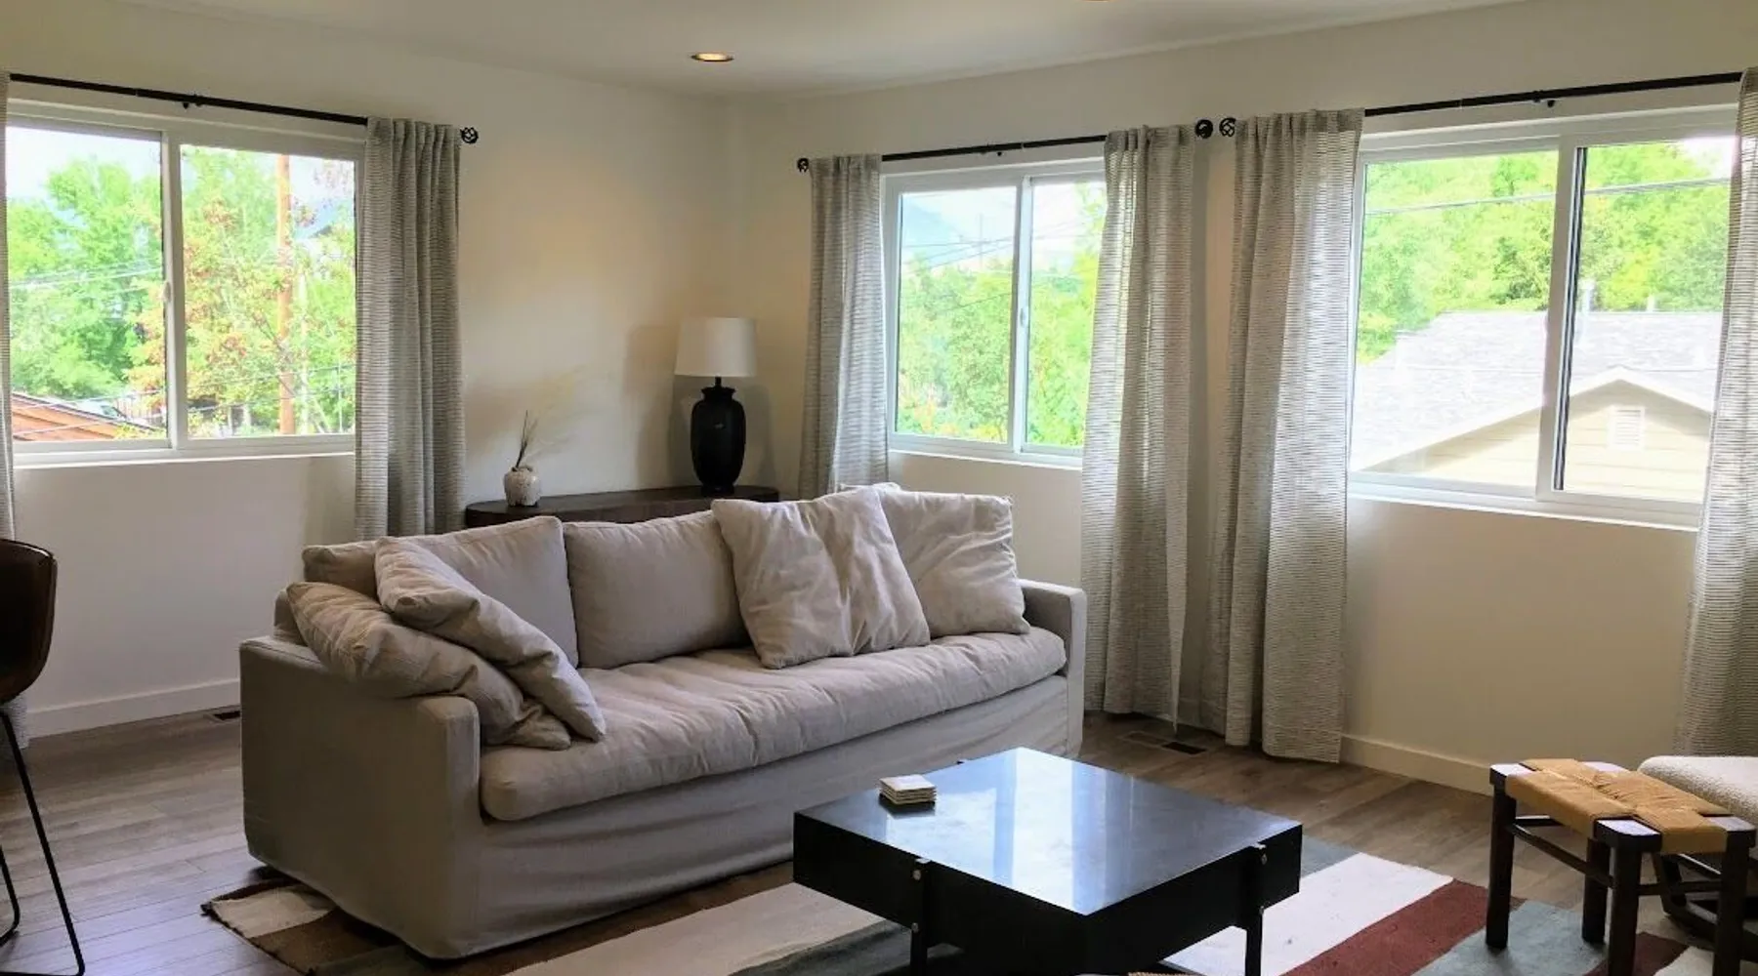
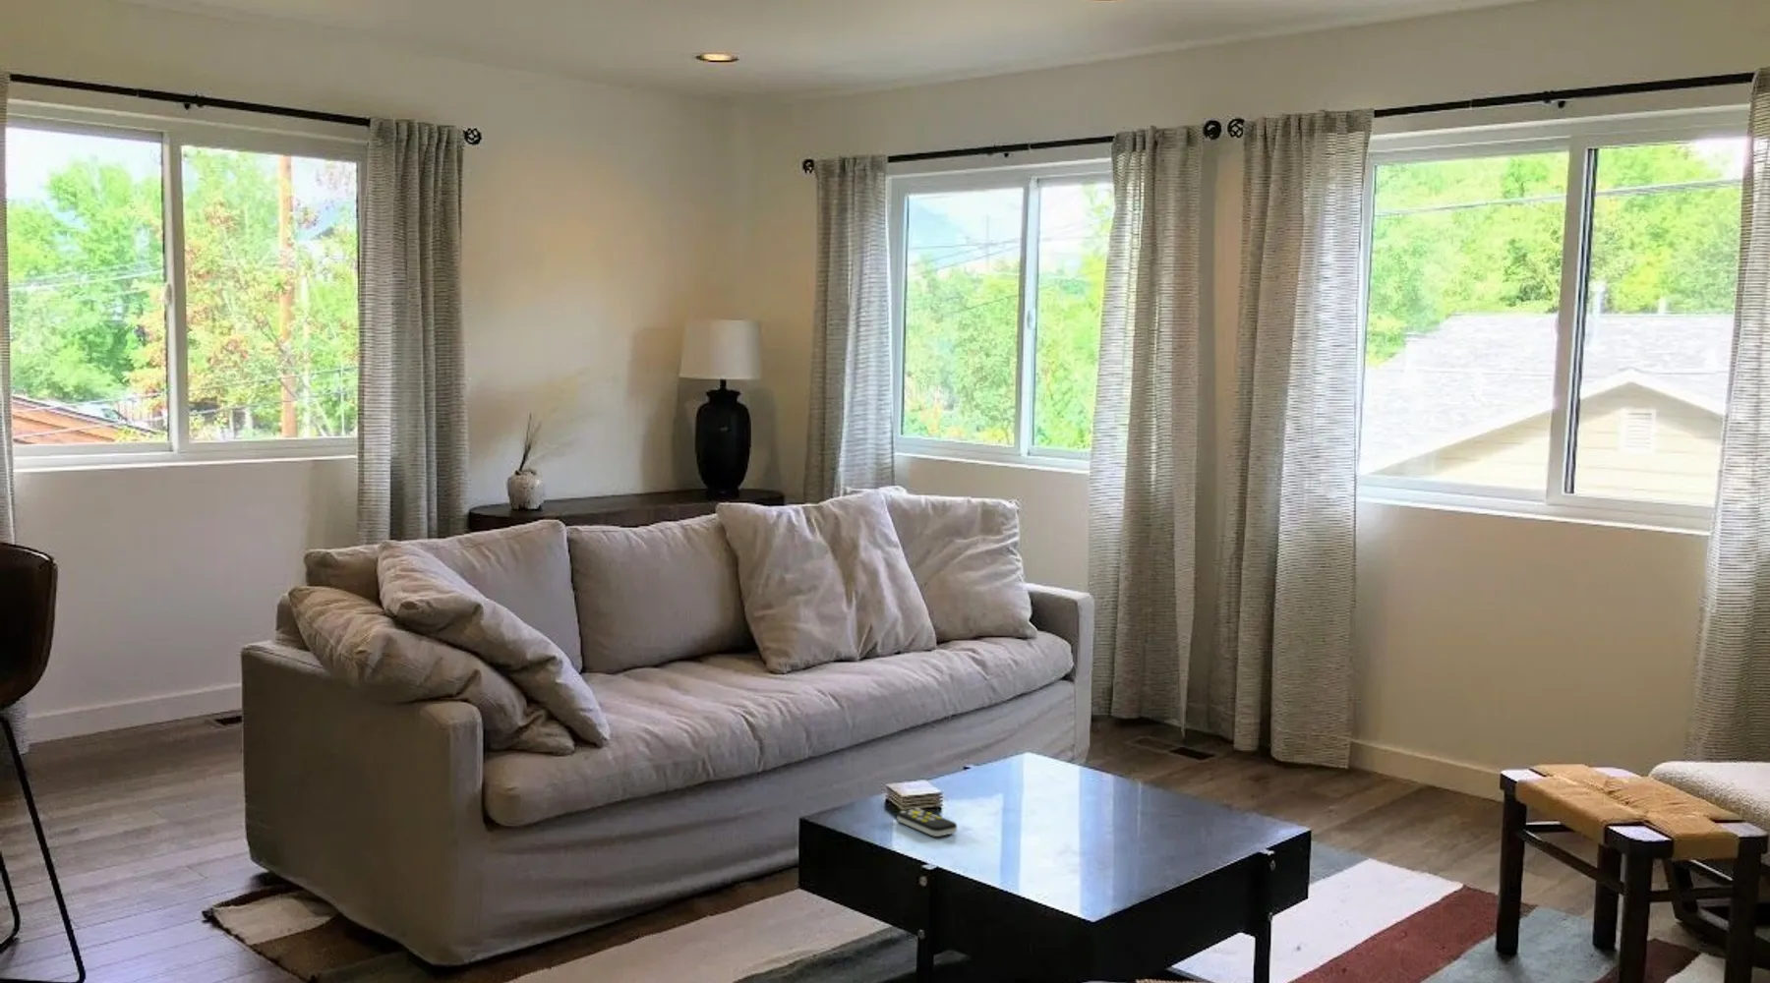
+ remote control (926, 822)
